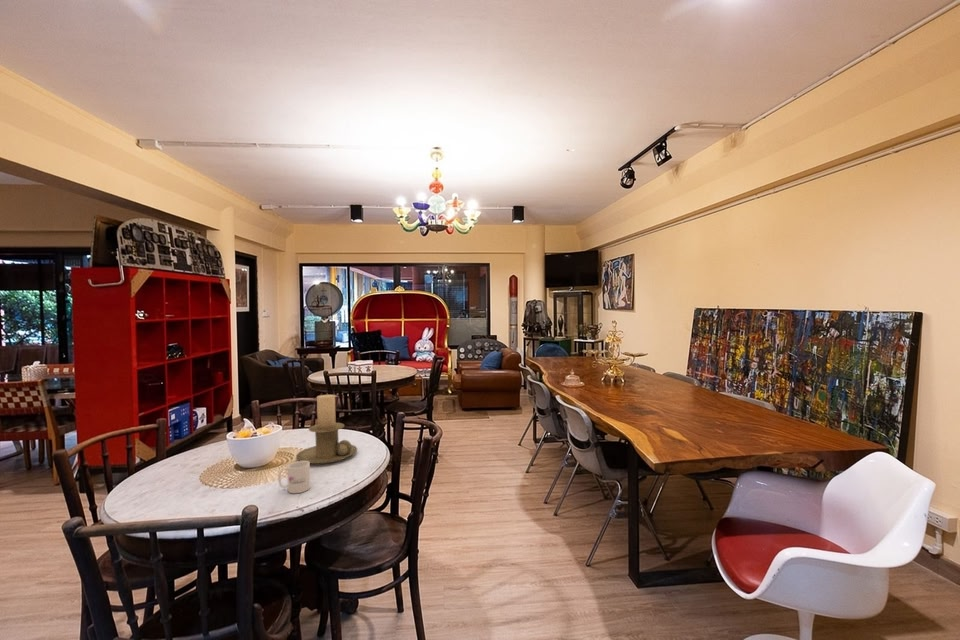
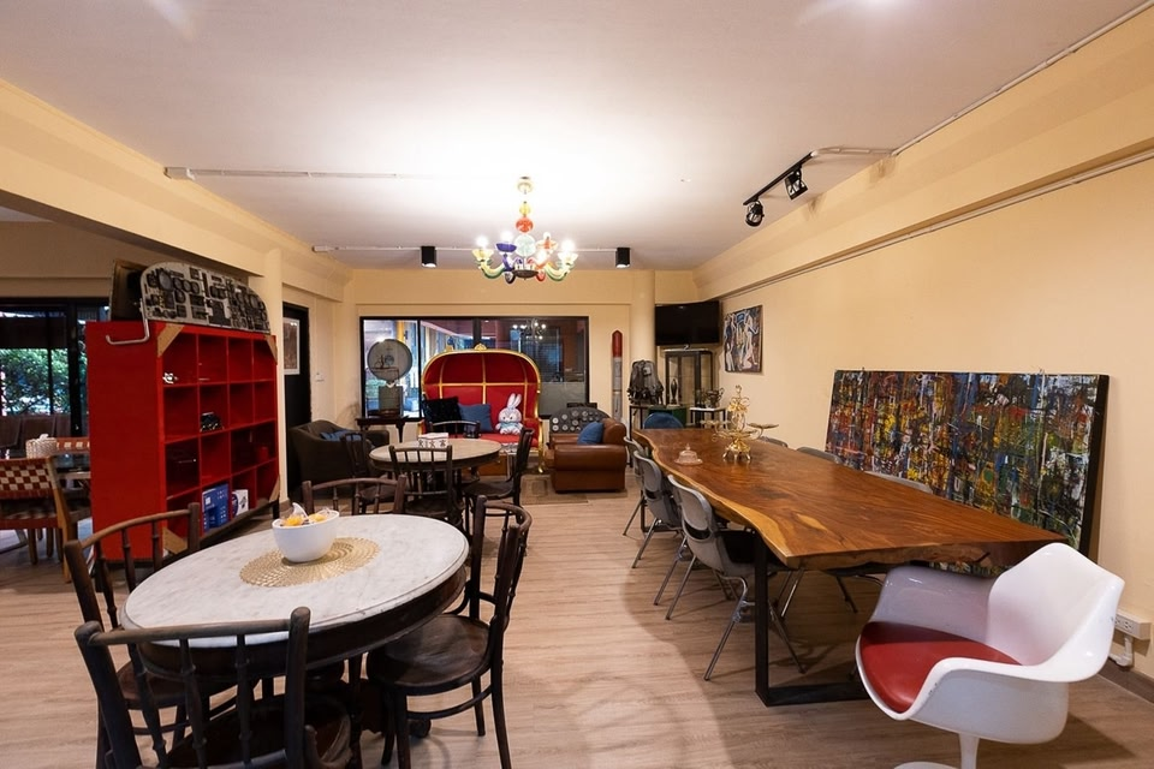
- candle holder (326, 425)
- mug (294, 476)
